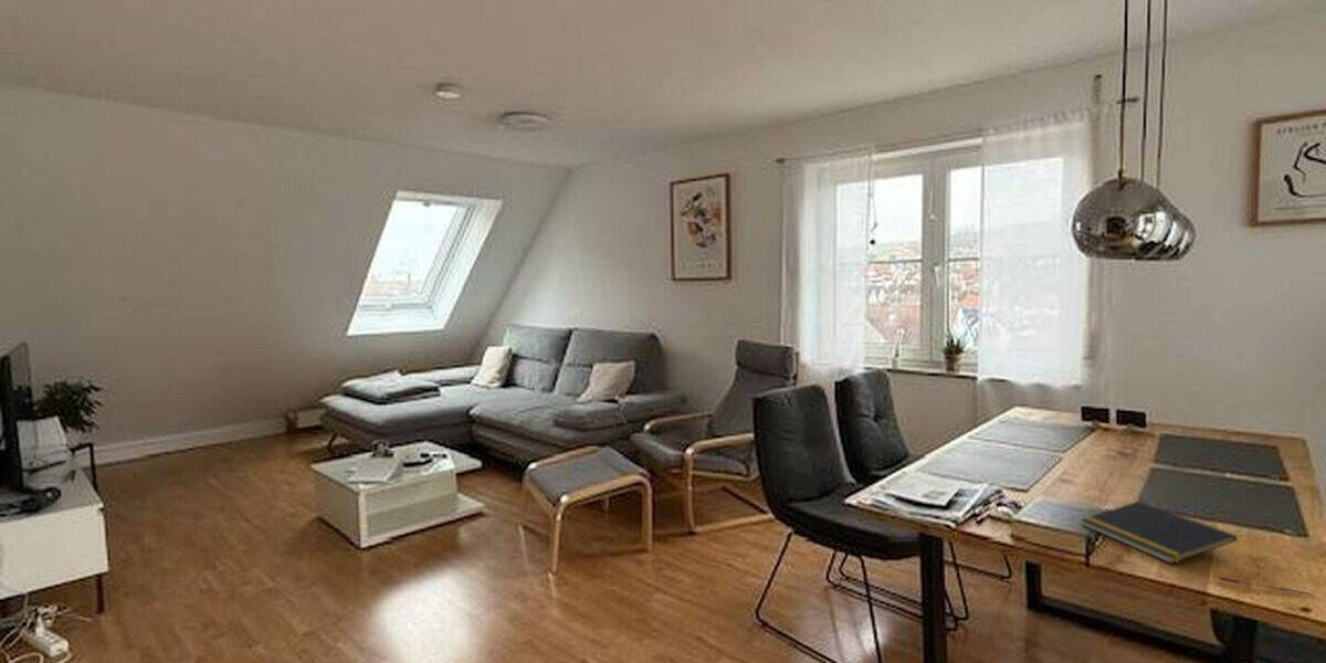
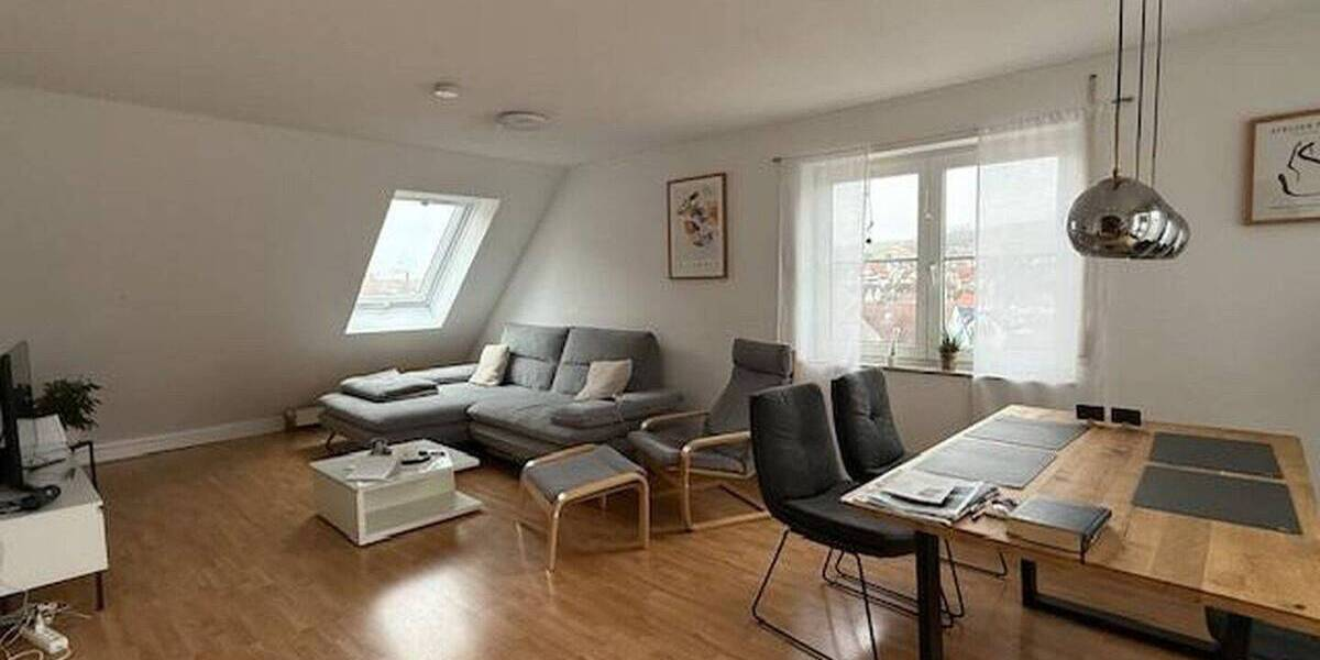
- pen (1265, 586)
- notepad (1153, 529)
